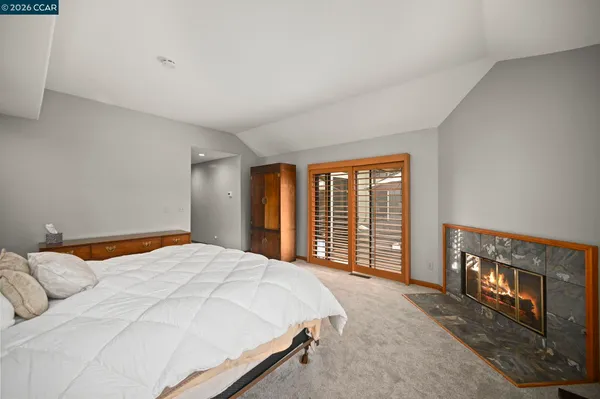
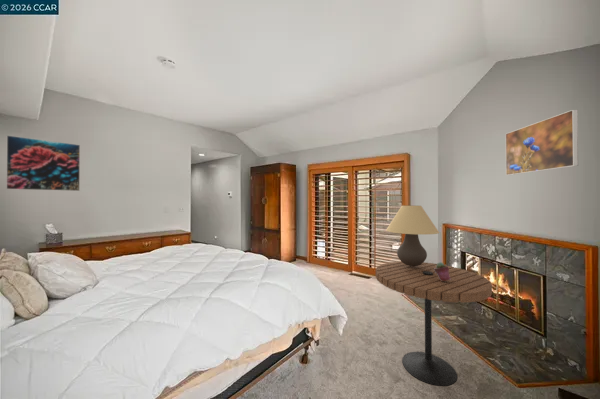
+ side table (428, 319)
+ potted succulent (445, 271)
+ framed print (536, 147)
+ table lamp (411, 235)
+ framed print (46, 165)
